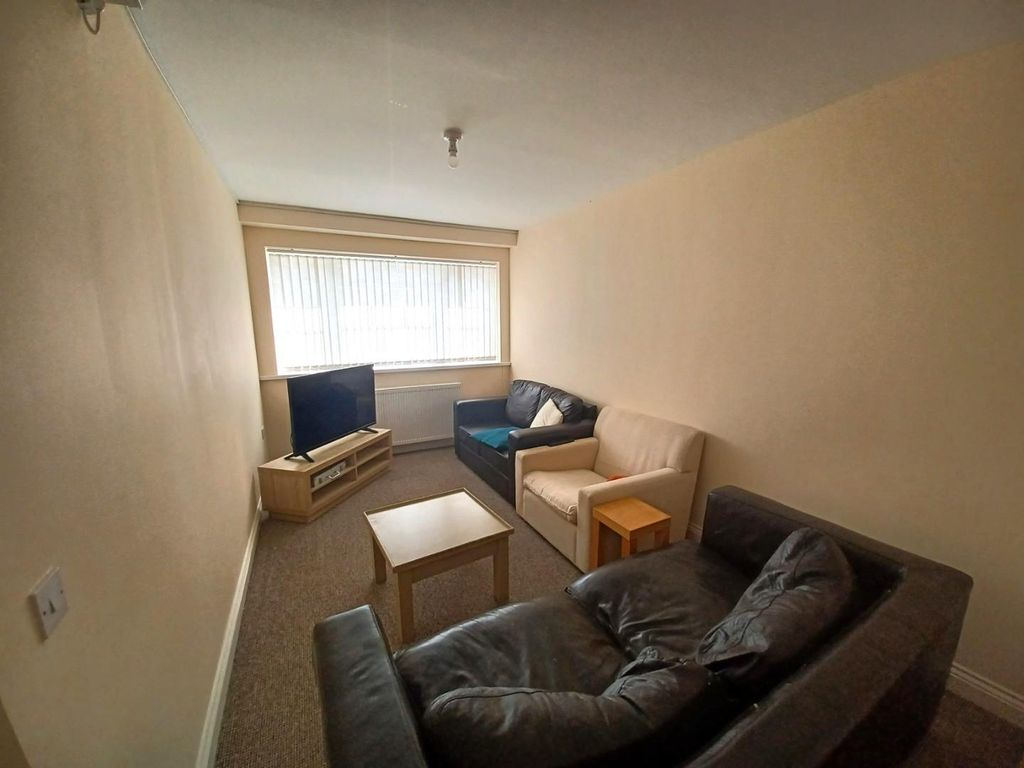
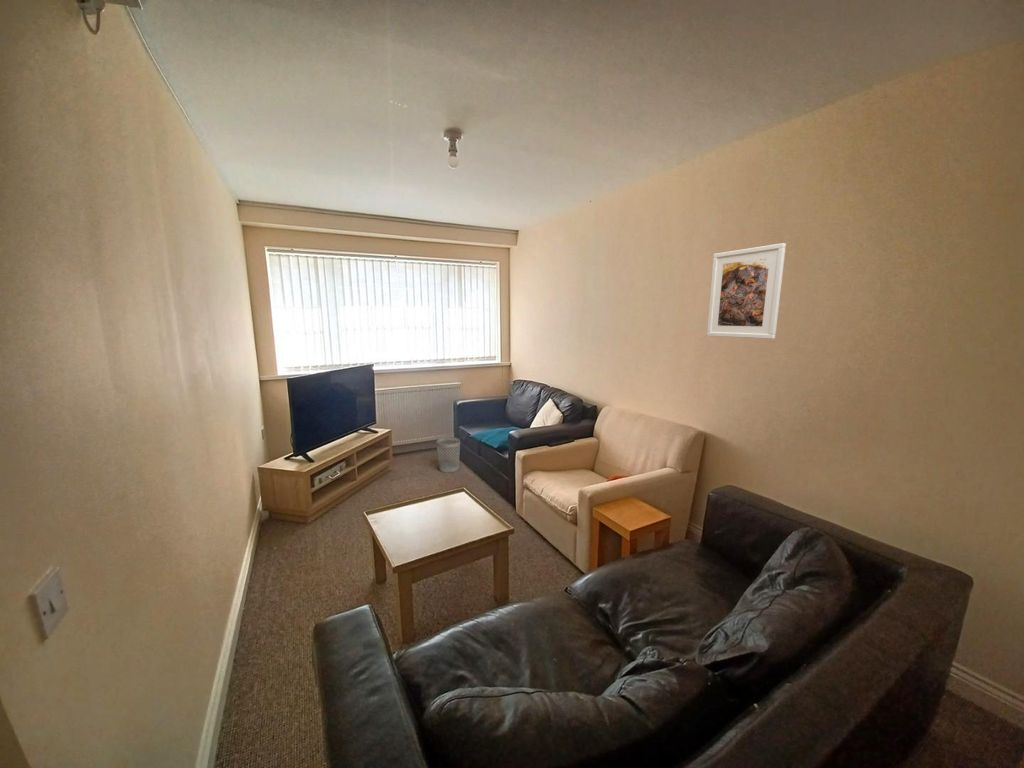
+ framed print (742, 294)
+ wastebasket (448, 454)
